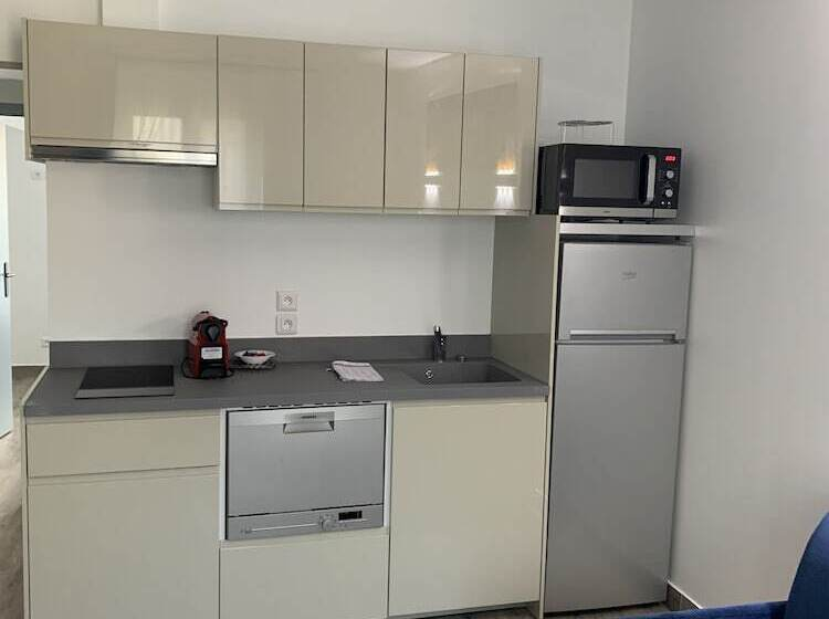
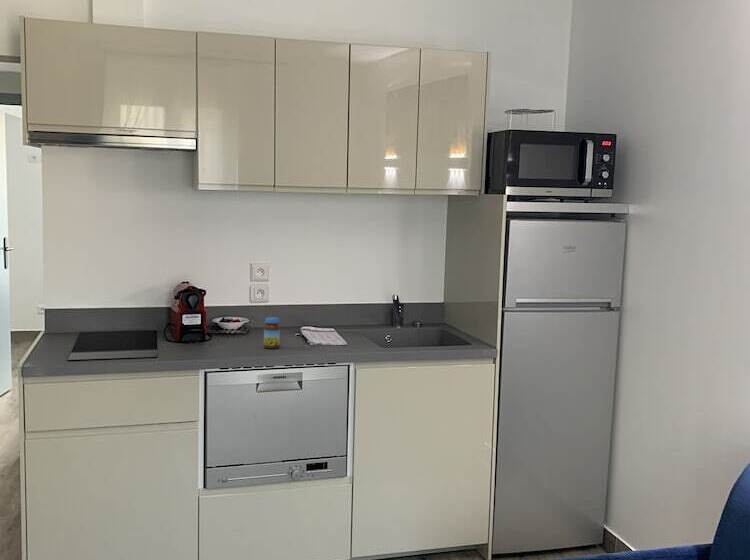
+ jar (271, 332)
